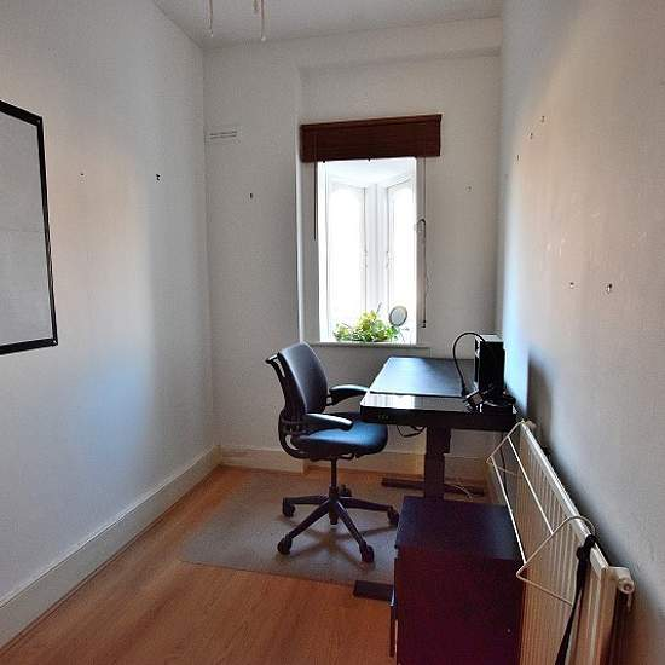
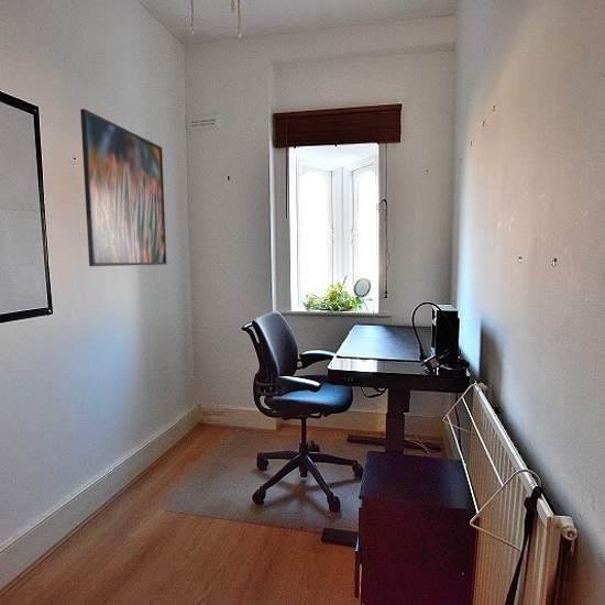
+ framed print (130, 198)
